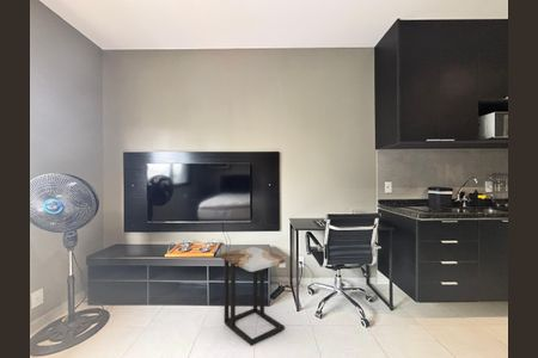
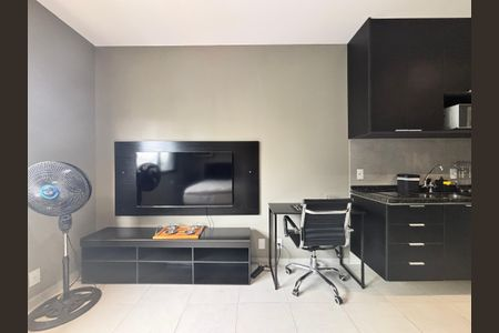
- side table (253, 290)
